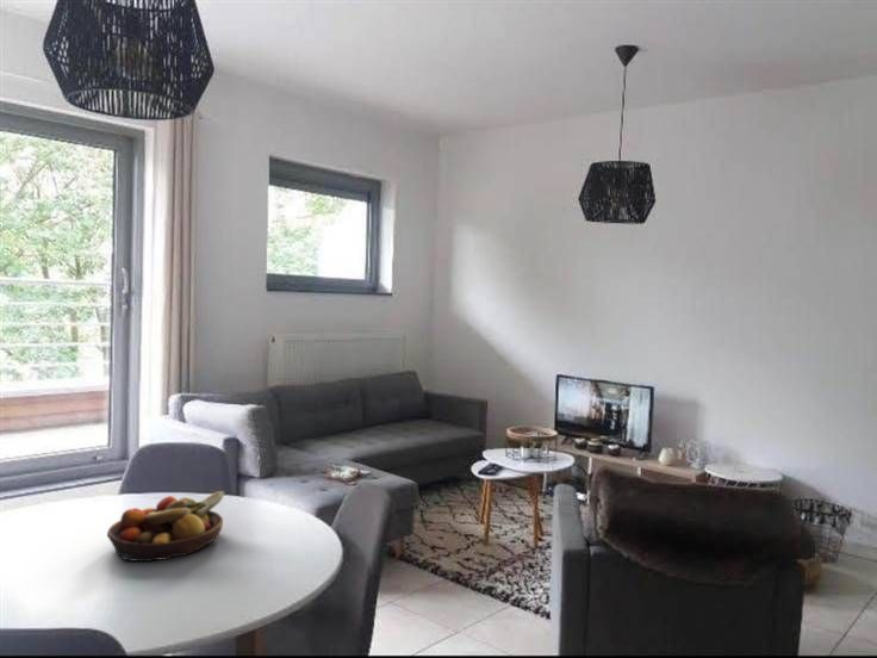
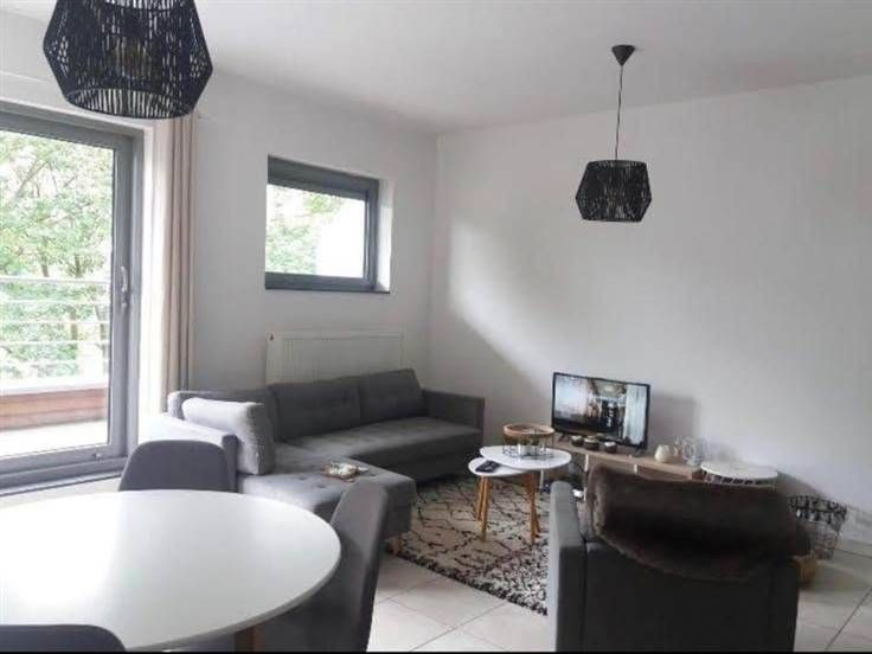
- fruit bowl (167, 520)
